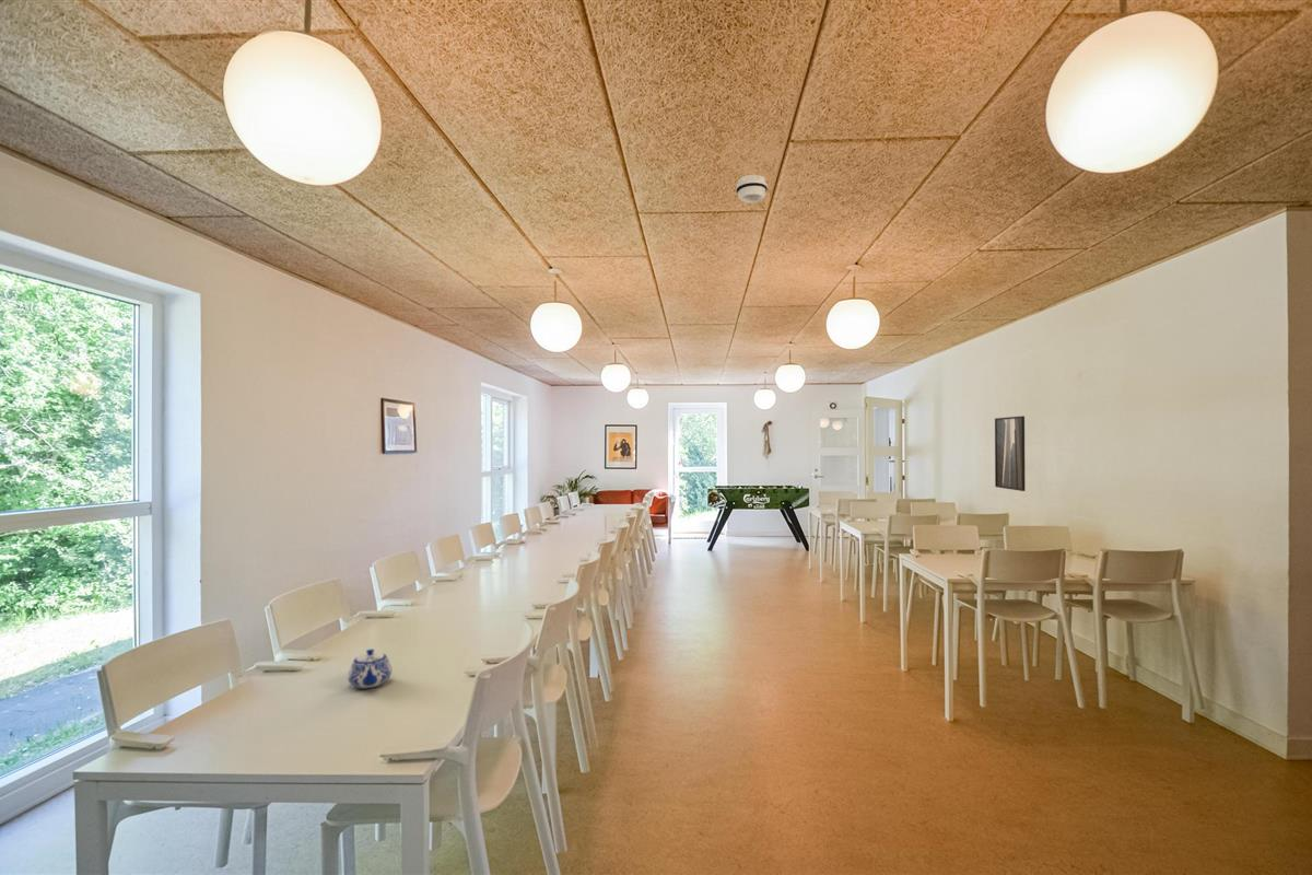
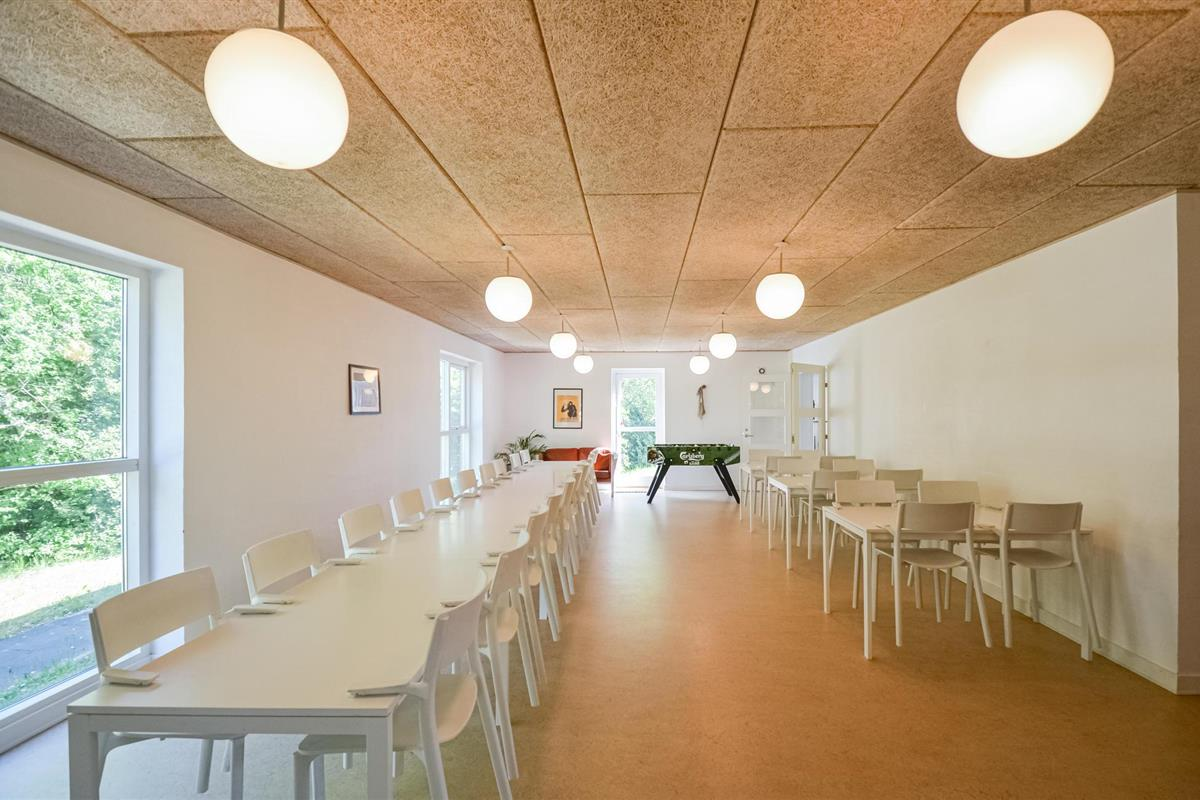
- smoke detector (751, 189)
- teapot (370, 667)
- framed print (1009, 453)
